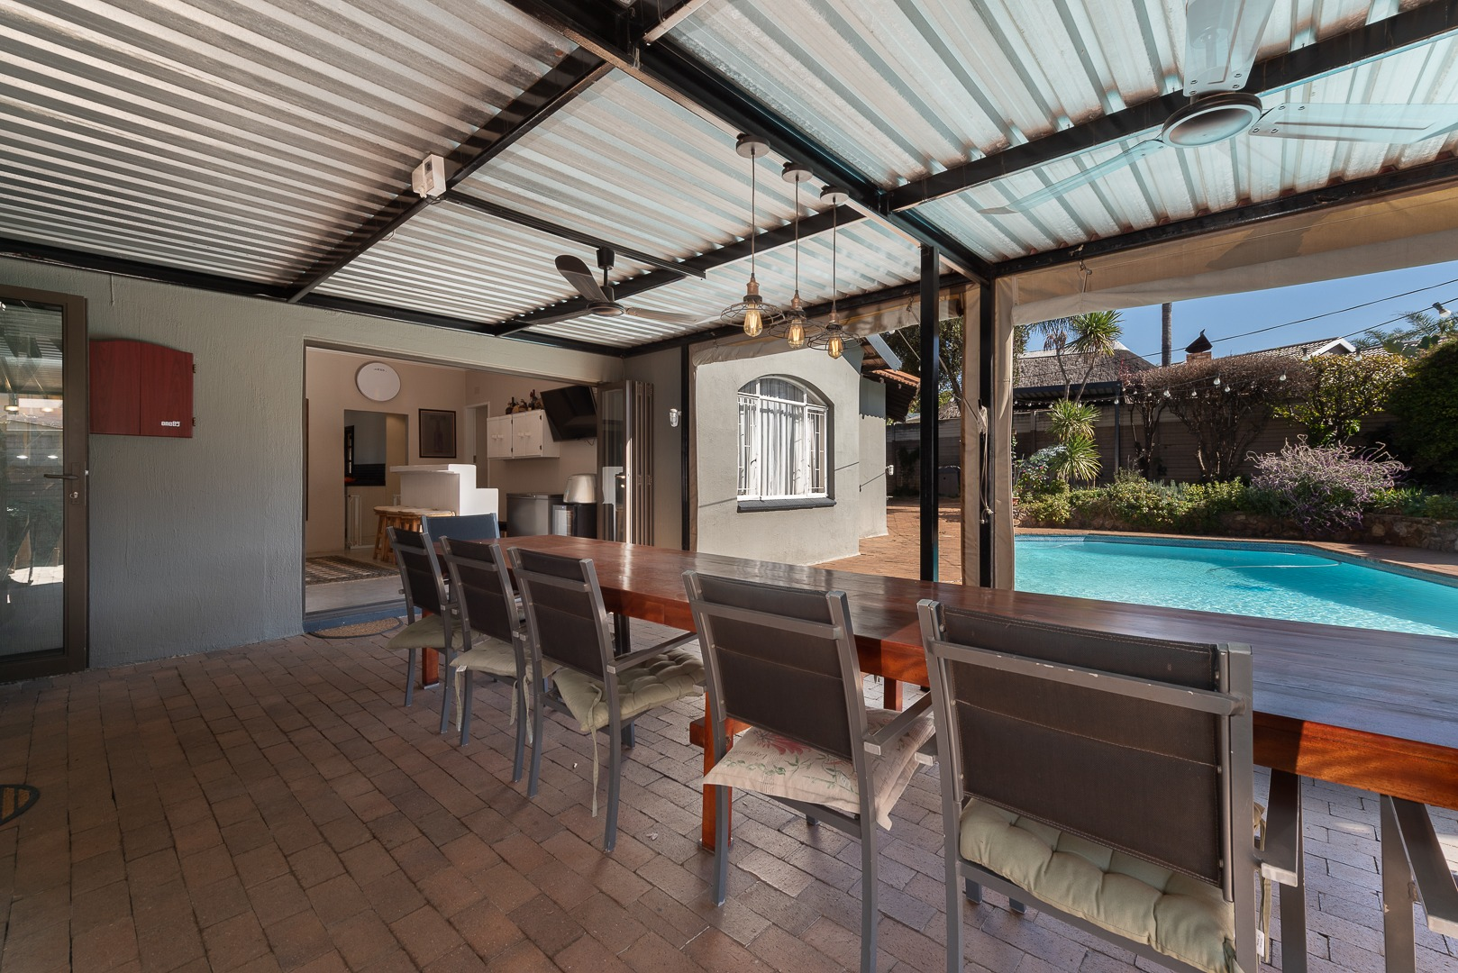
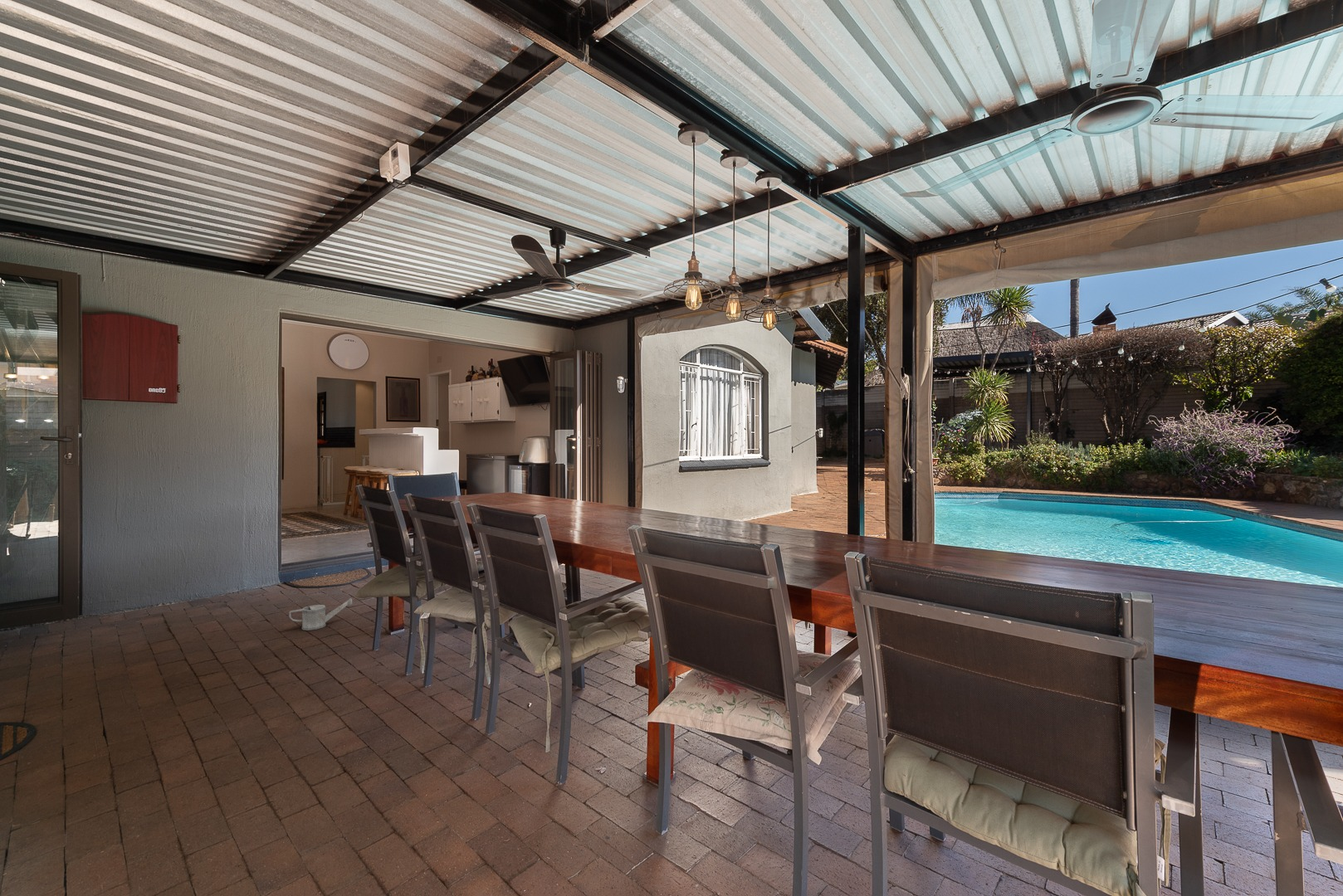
+ watering can (321, 614)
